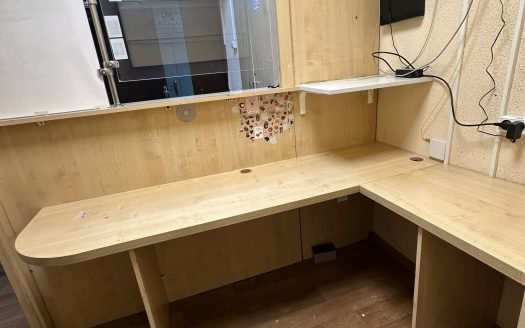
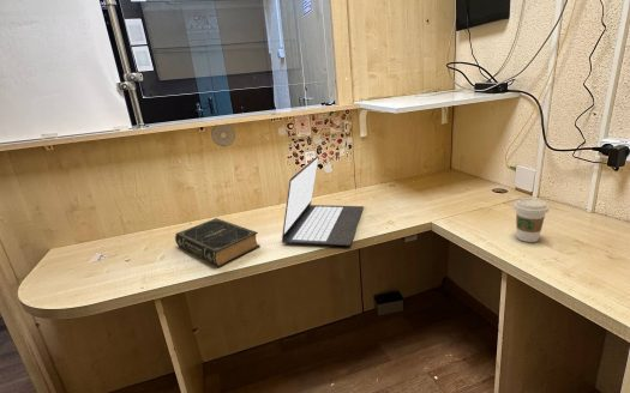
+ book (216, 240)
+ laptop (324, 205)
+ coffee cup (529, 219)
